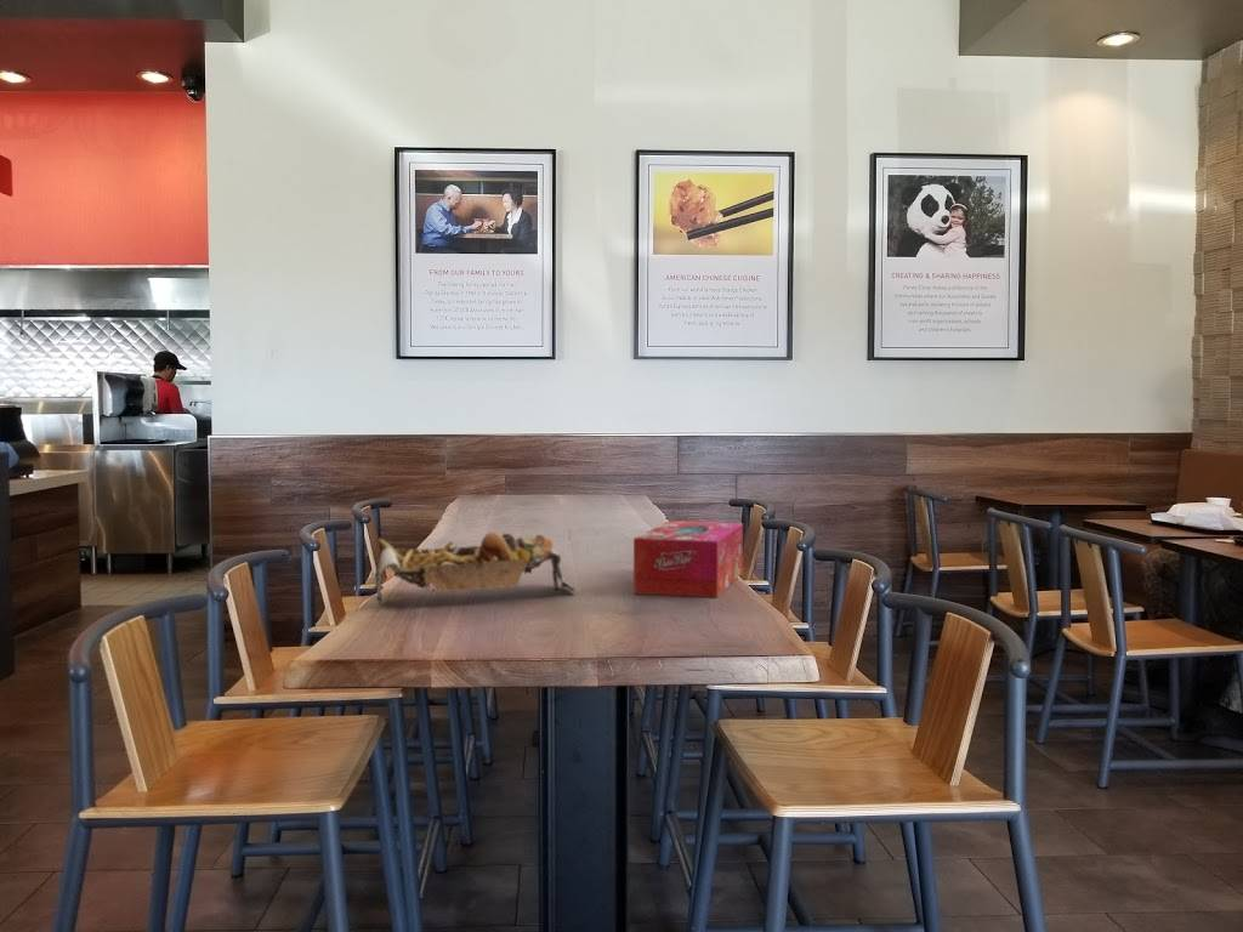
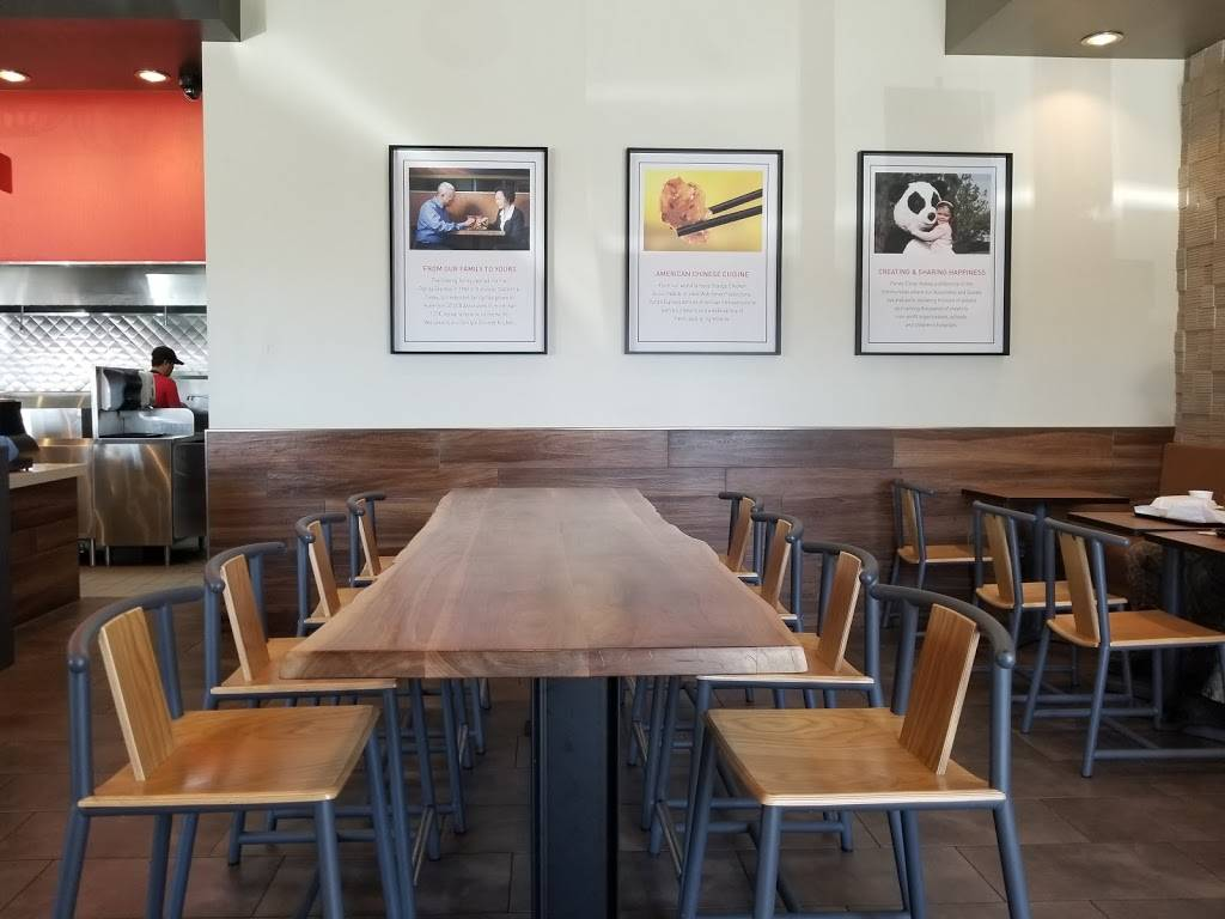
- food tray (476, 564)
- tissue box (691, 556)
